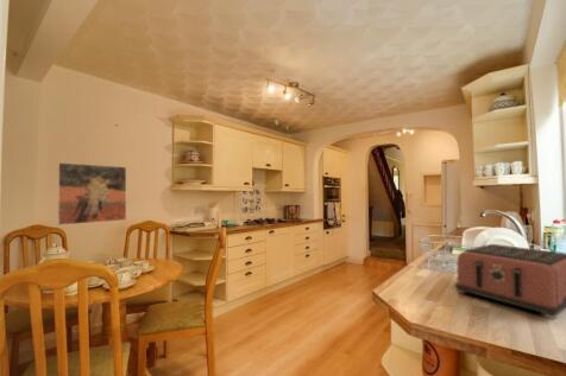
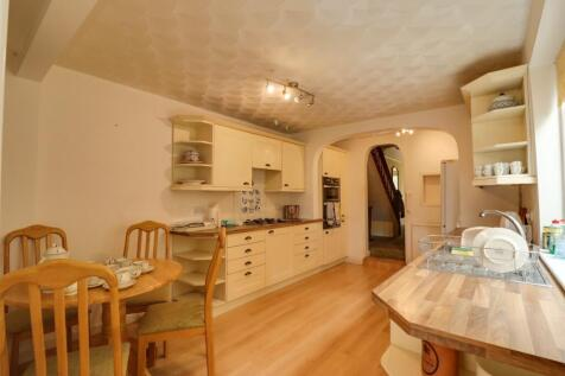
- toaster (512, 274)
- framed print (94, 193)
